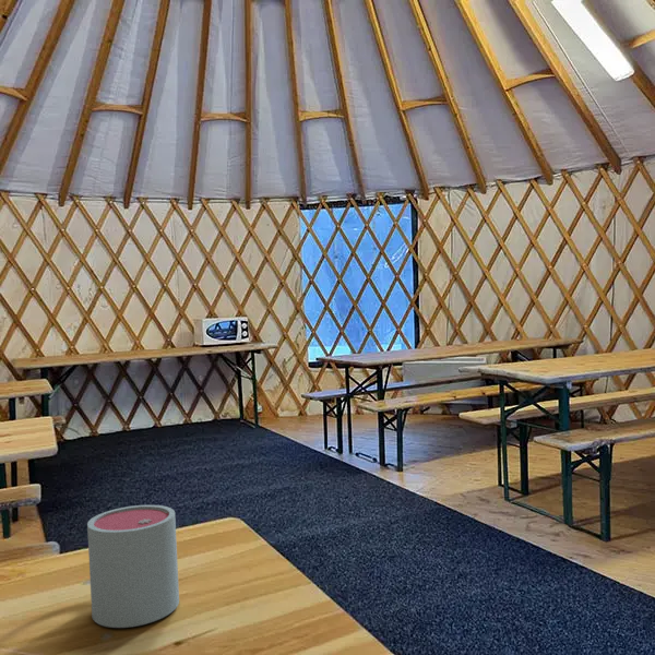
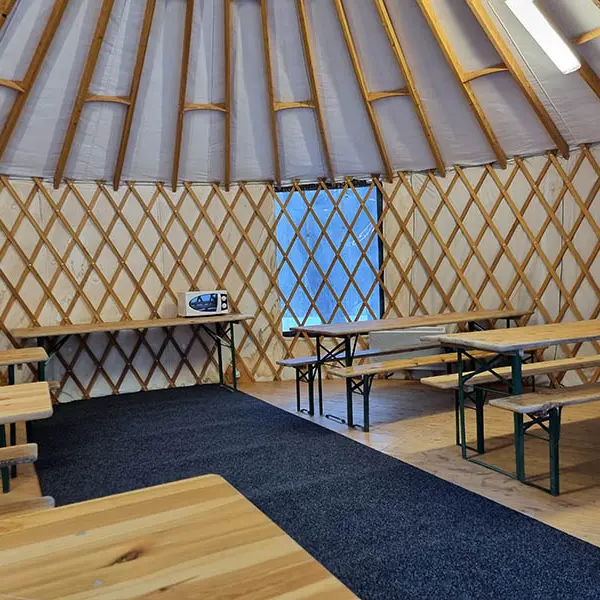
- mug (128, 556)
